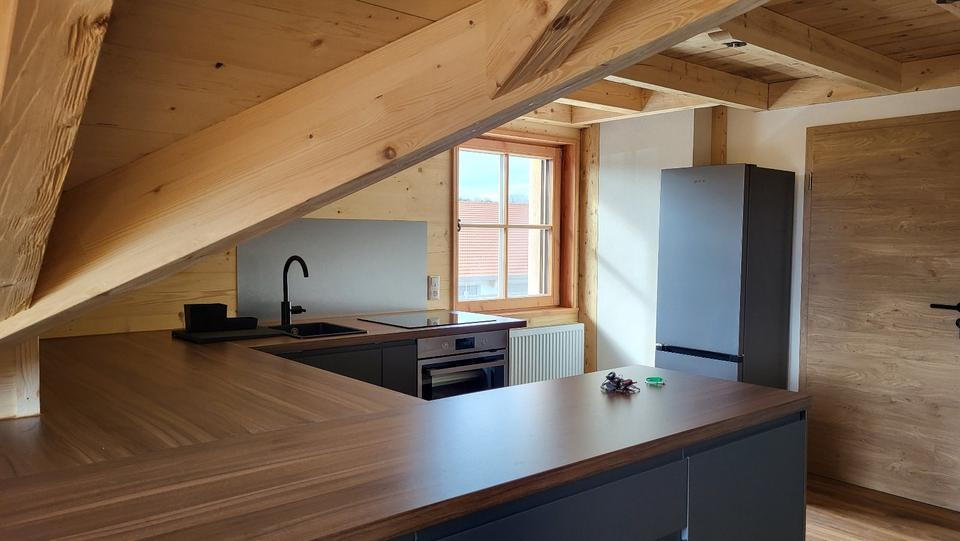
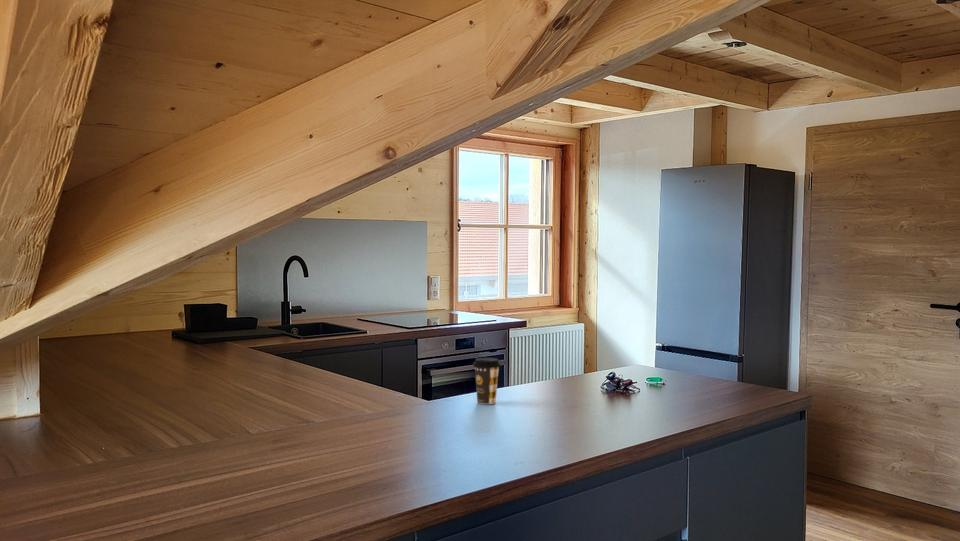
+ coffee cup (486, 380)
